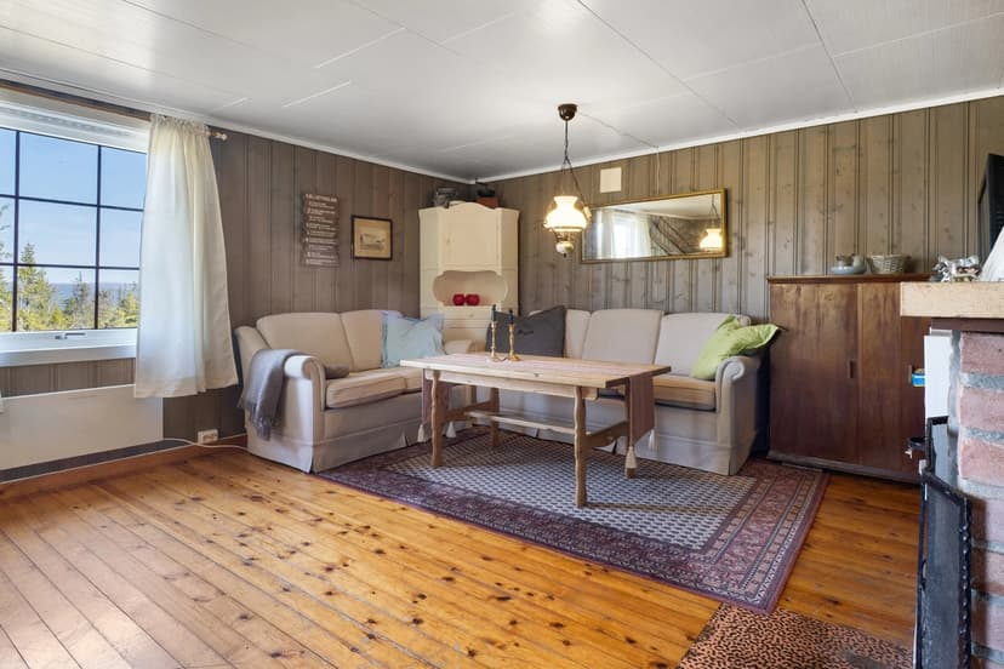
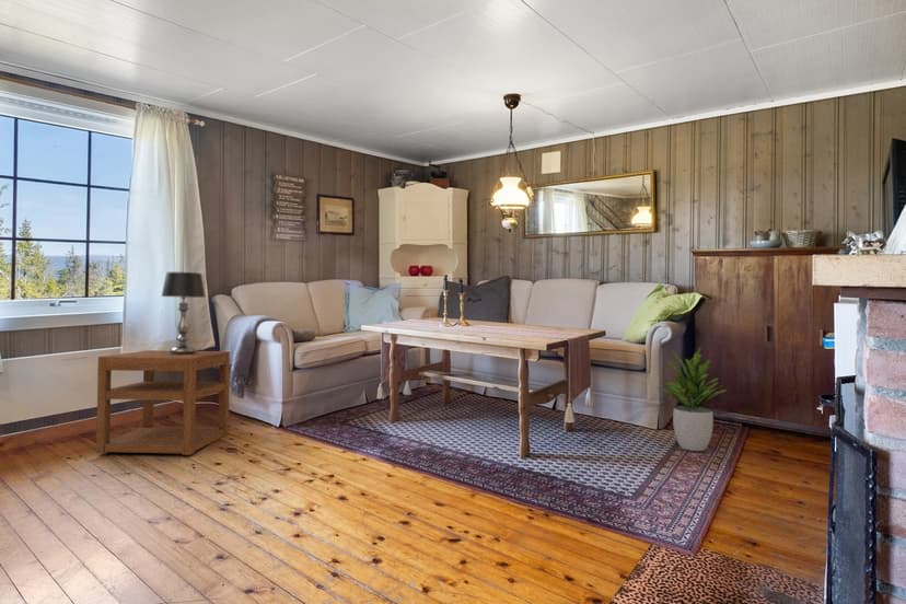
+ nightstand (167, 398)
+ table lamp (183, 313)
+ potted plant (690, 397)
